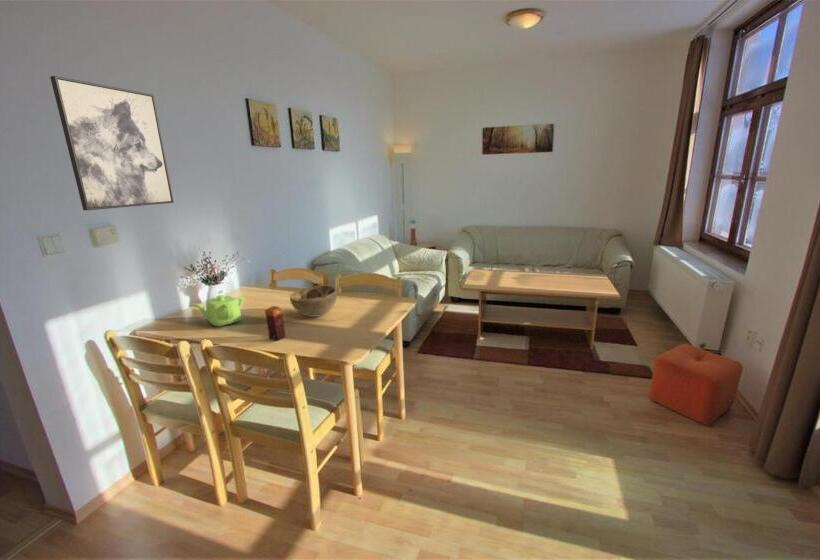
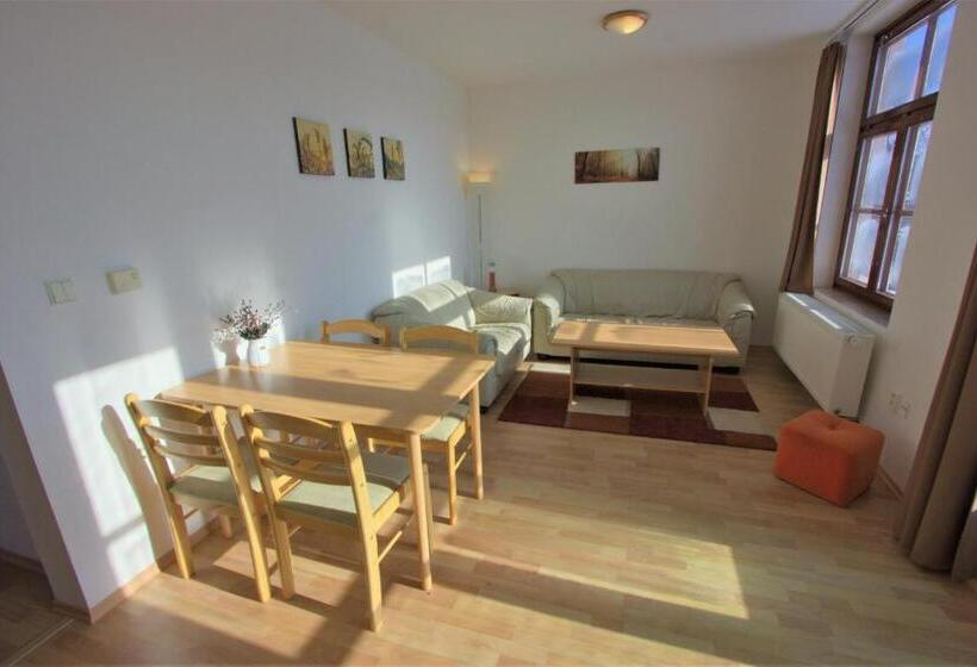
- decorative bowl (314, 302)
- wall art (120, 148)
- candle (275, 323)
- teapot (220, 309)
